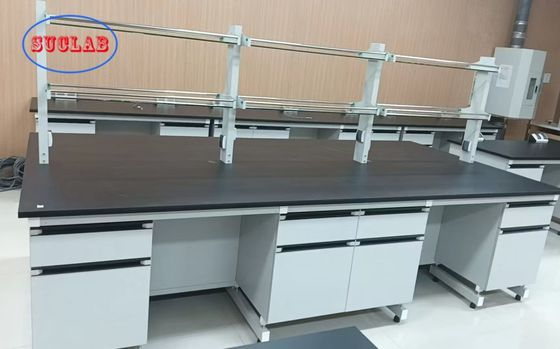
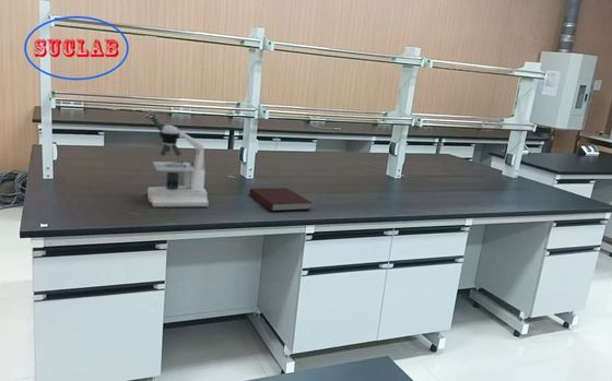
+ notebook (279, 199)
+ microscope (178, 155)
